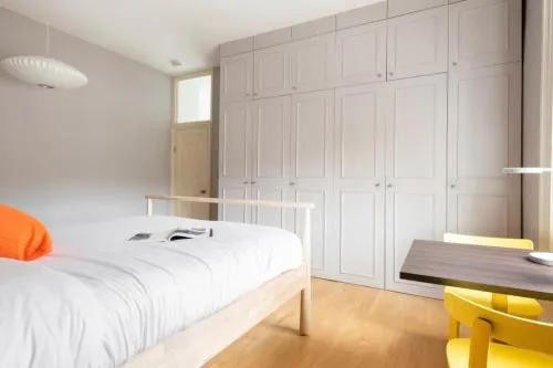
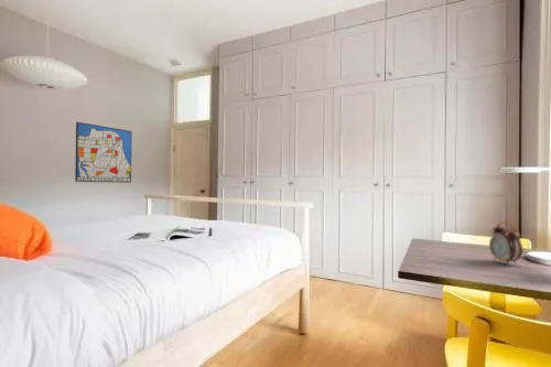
+ wall art (106, 154)
+ alarm clock (505, 242)
